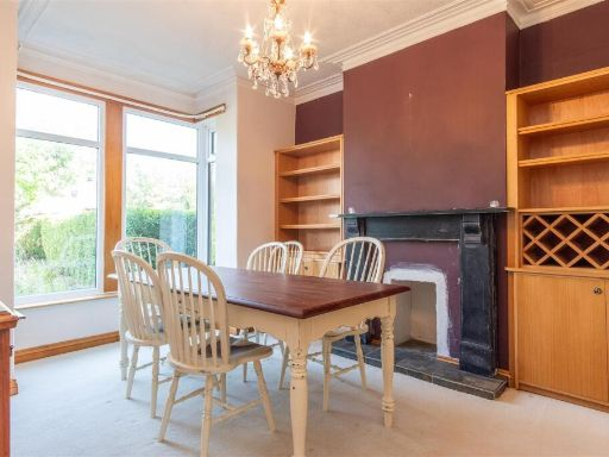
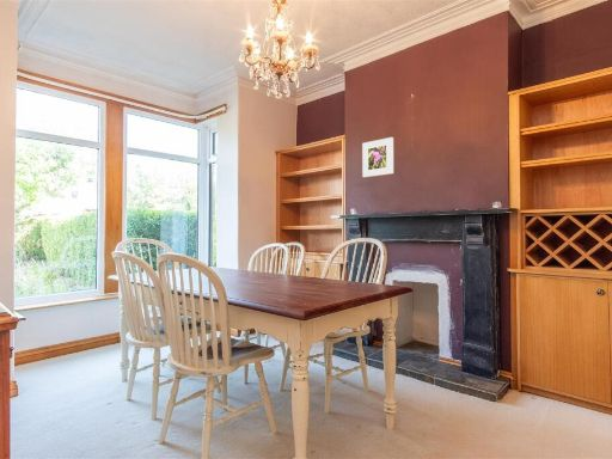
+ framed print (377, 158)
